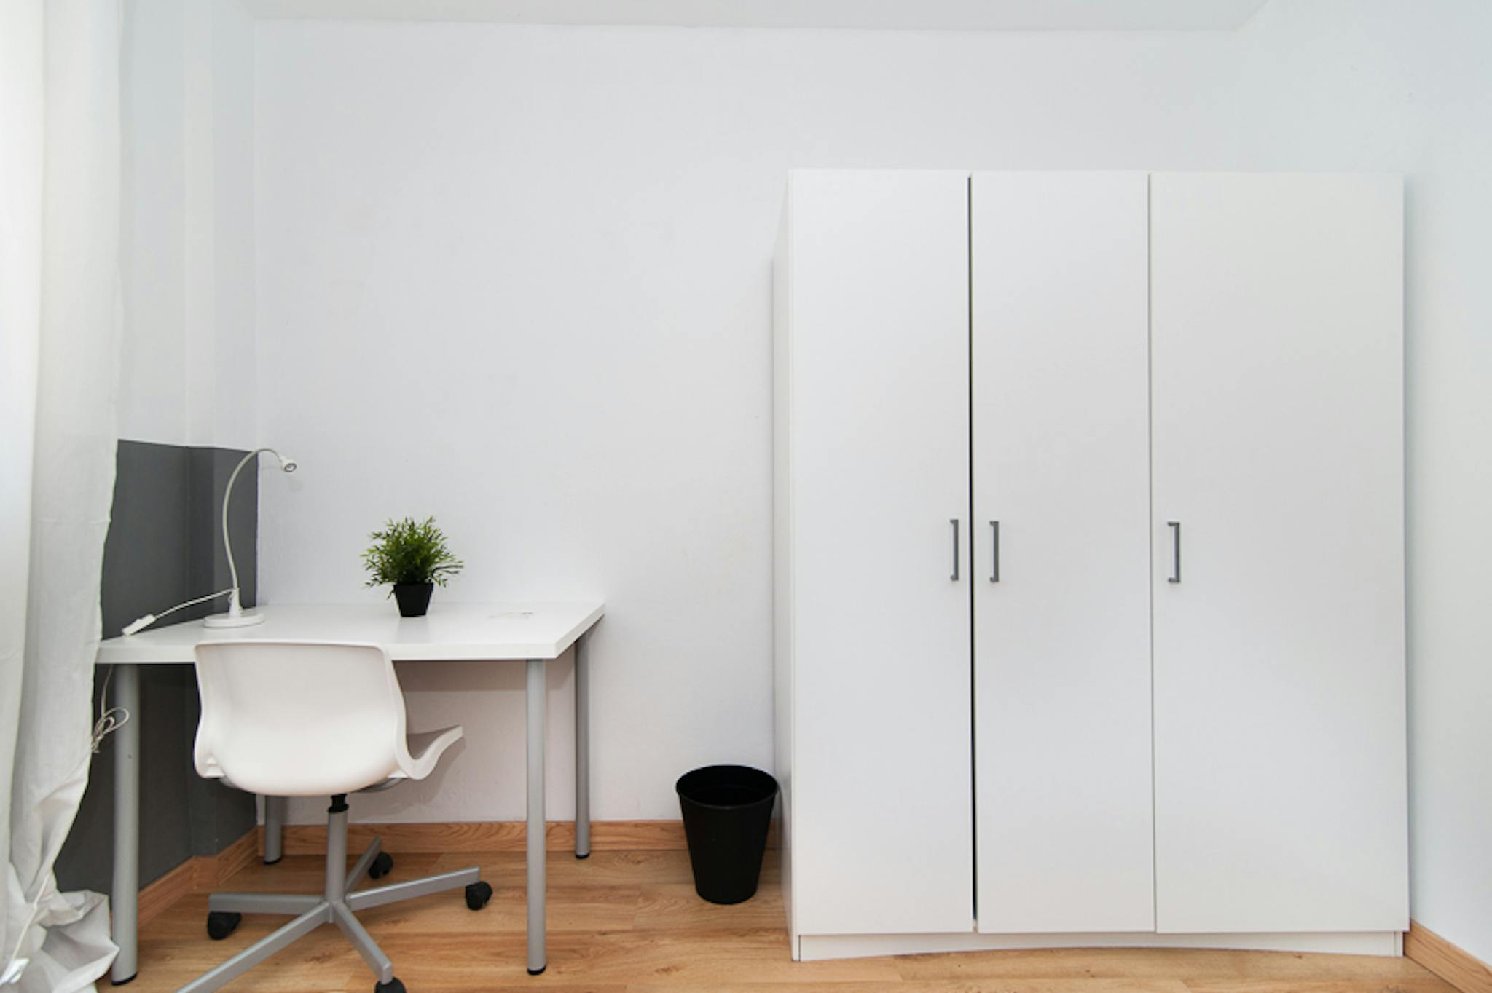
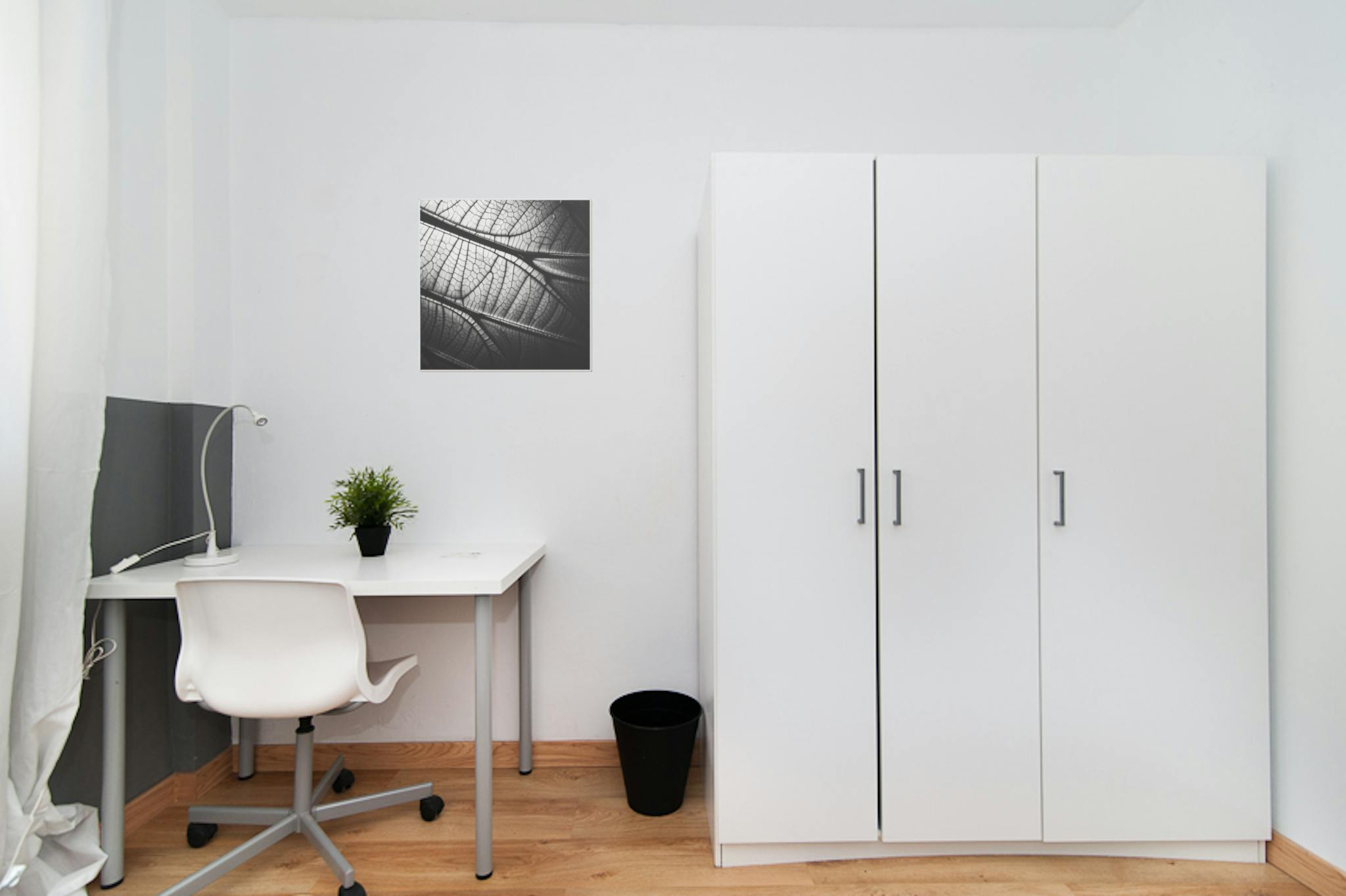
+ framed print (506, 286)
